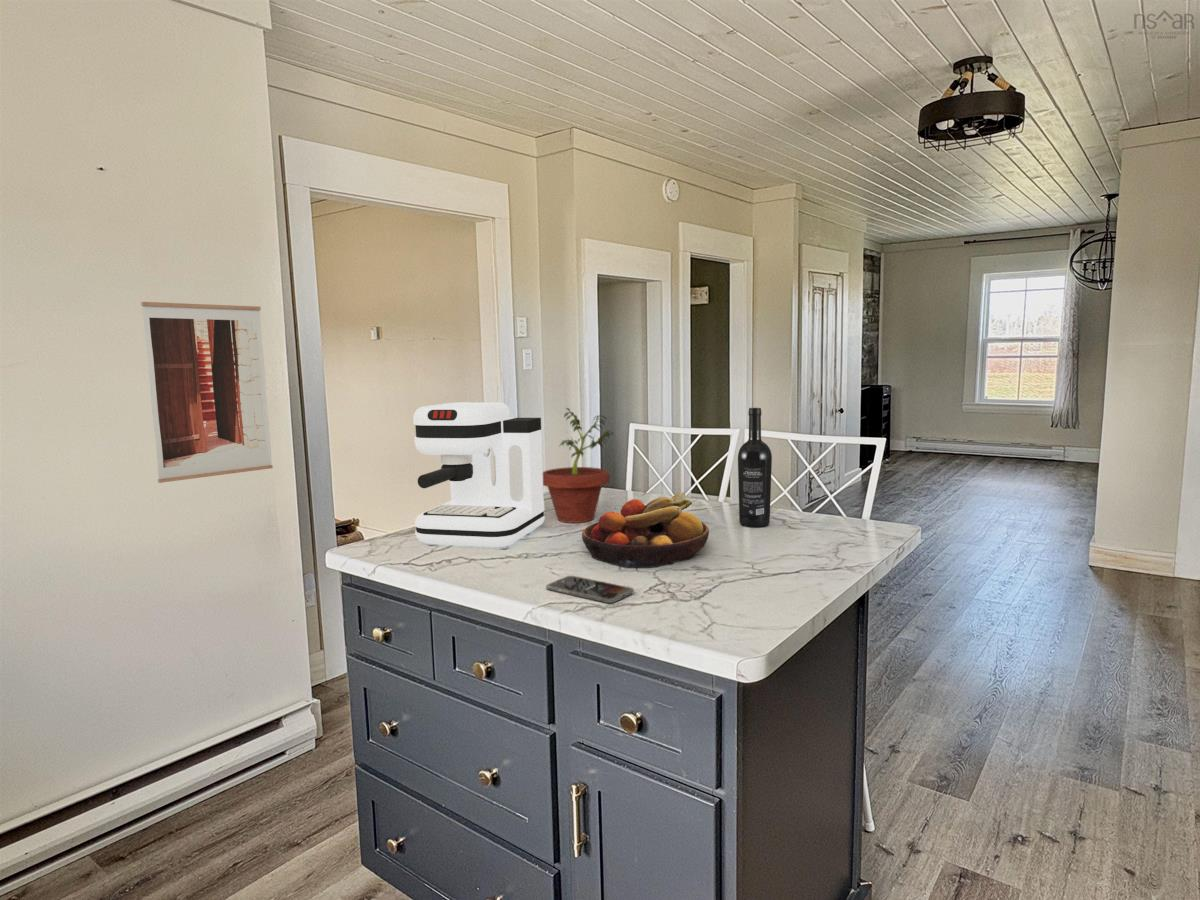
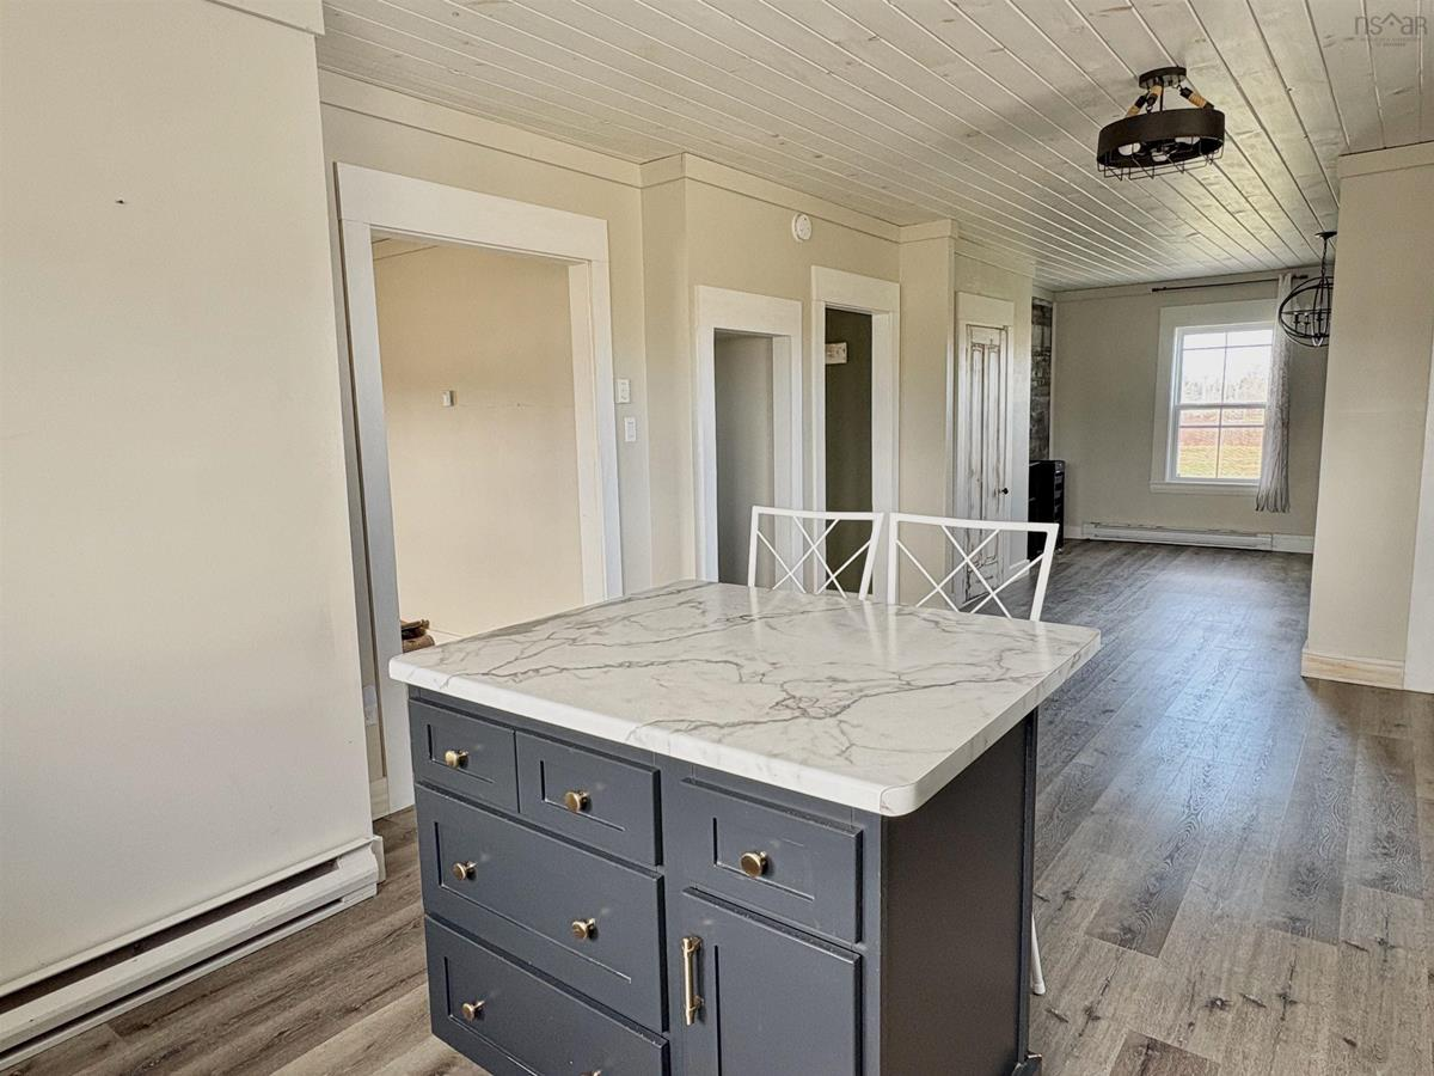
- wine bottle (754, 466)
- fruit bowl (645, 524)
- coffee maker (476, 472)
- potted plant (576, 464)
- wall art (211, 390)
- smartphone (589, 588)
